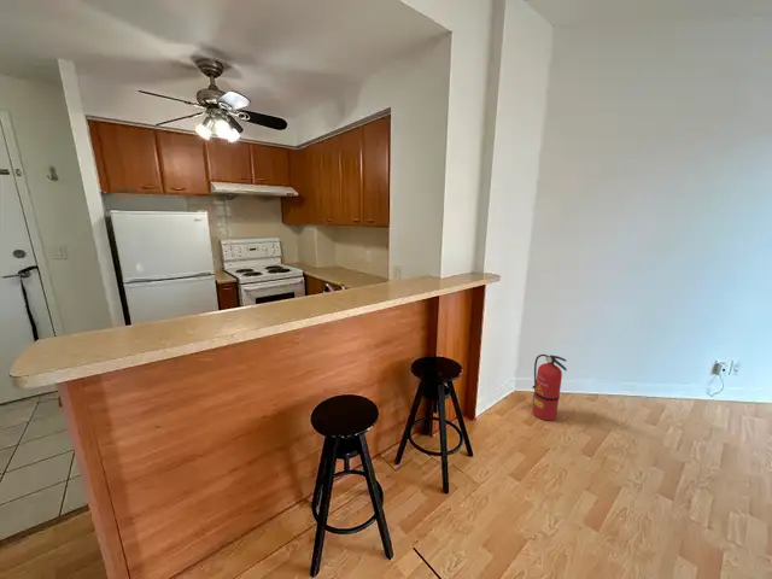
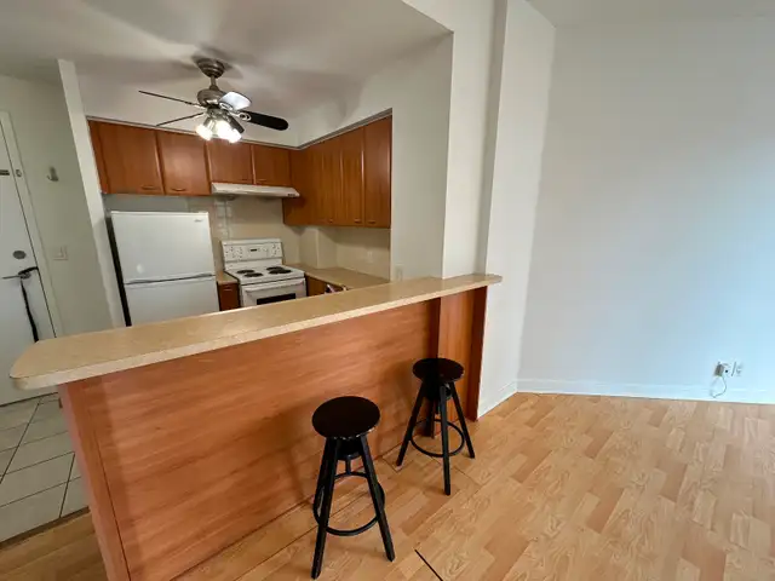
- fire extinguisher (546, 384)
